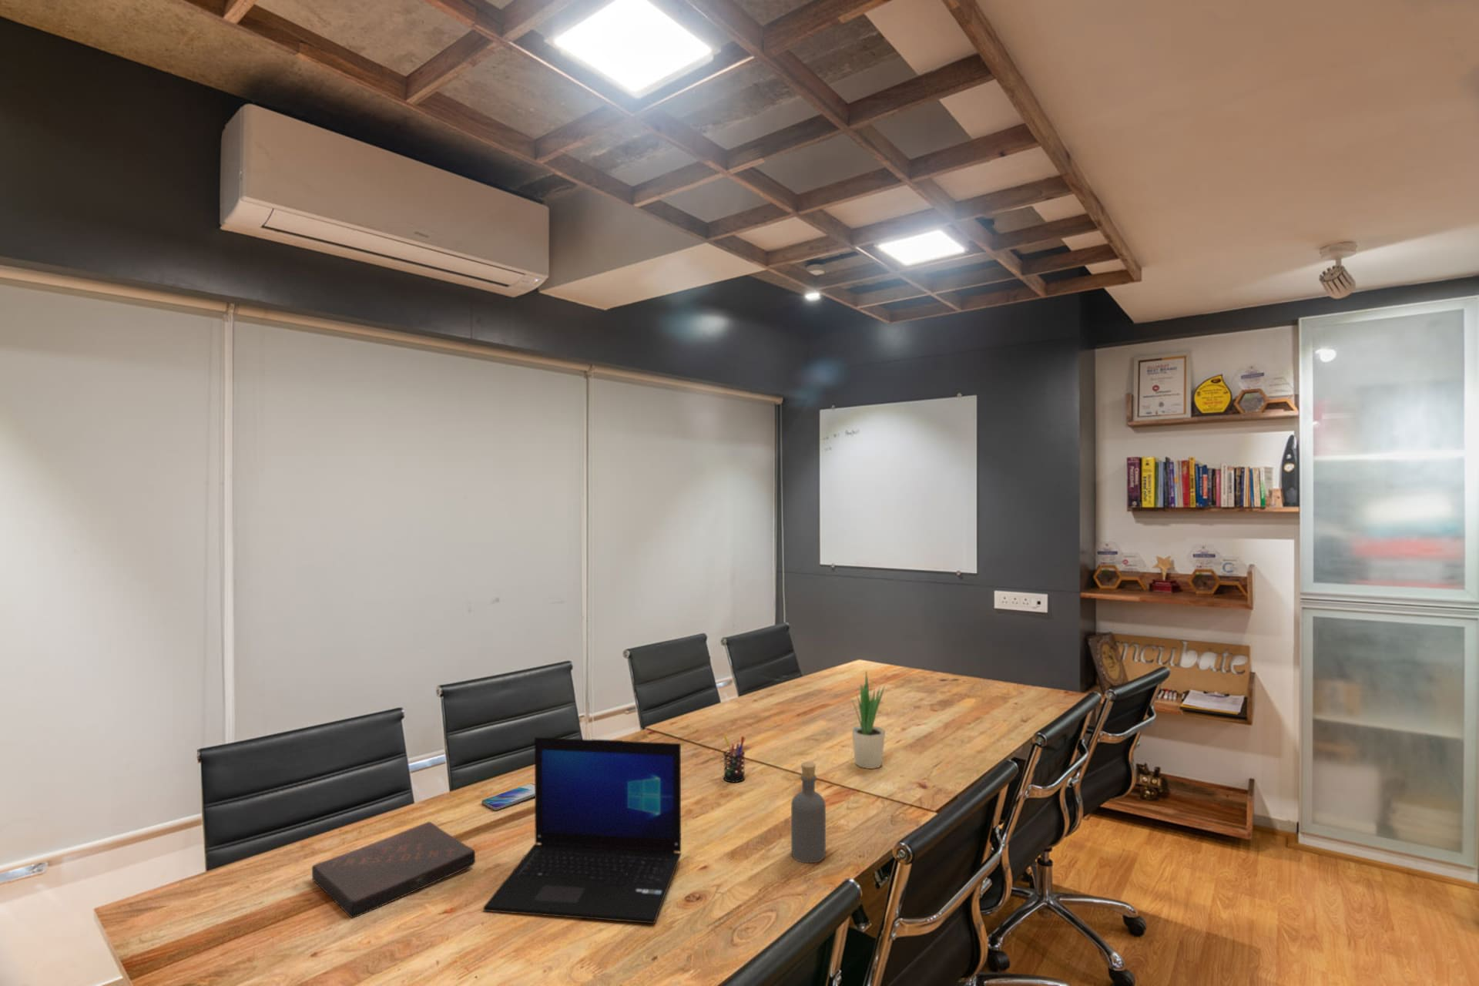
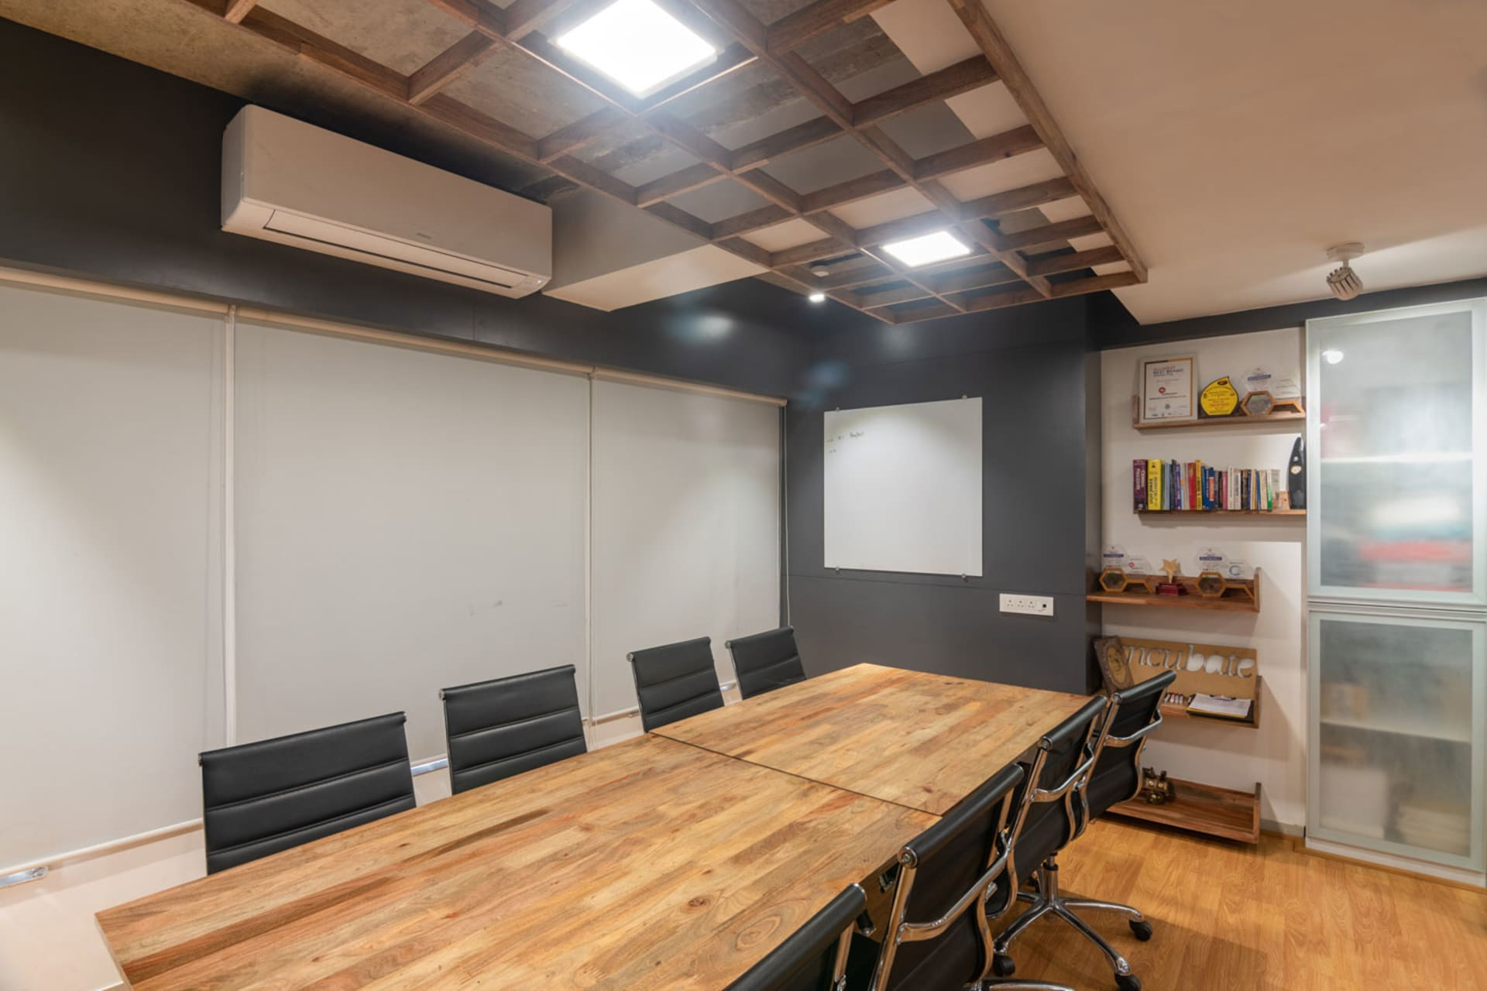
- potted plant (868, 717)
- laptop (590, 821)
- bottle (808, 809)
- smartphone (514, 796)
- pen holder (736, 756)
- book (394, 864)
